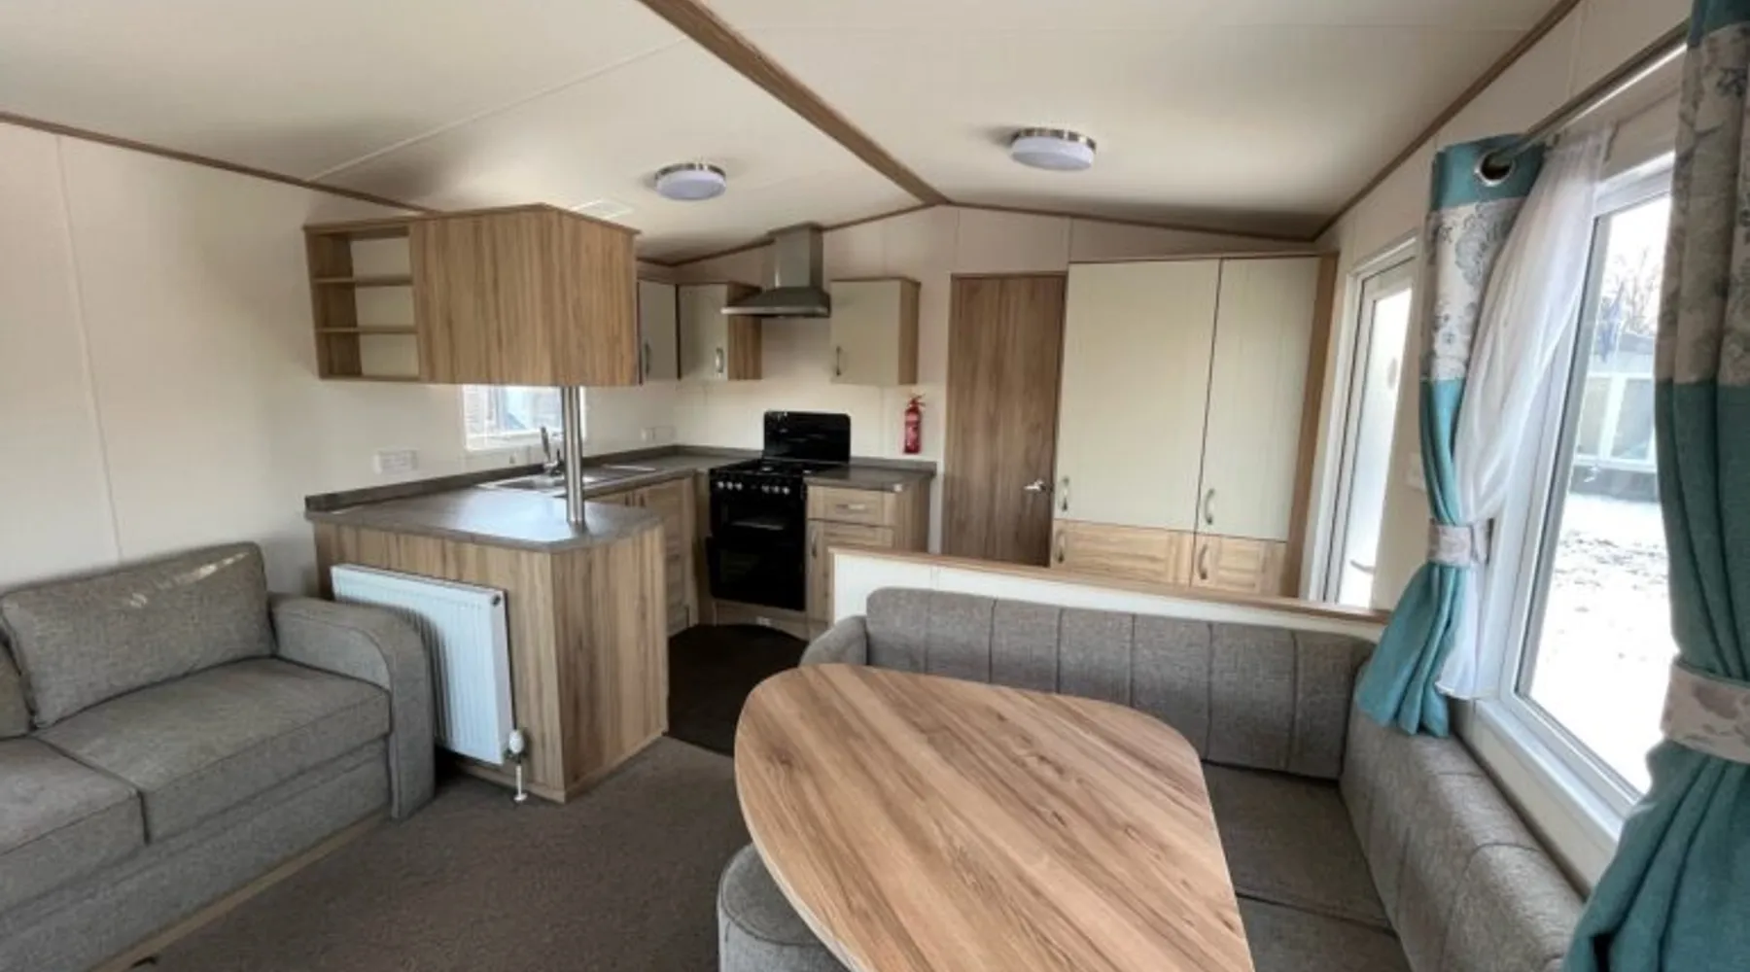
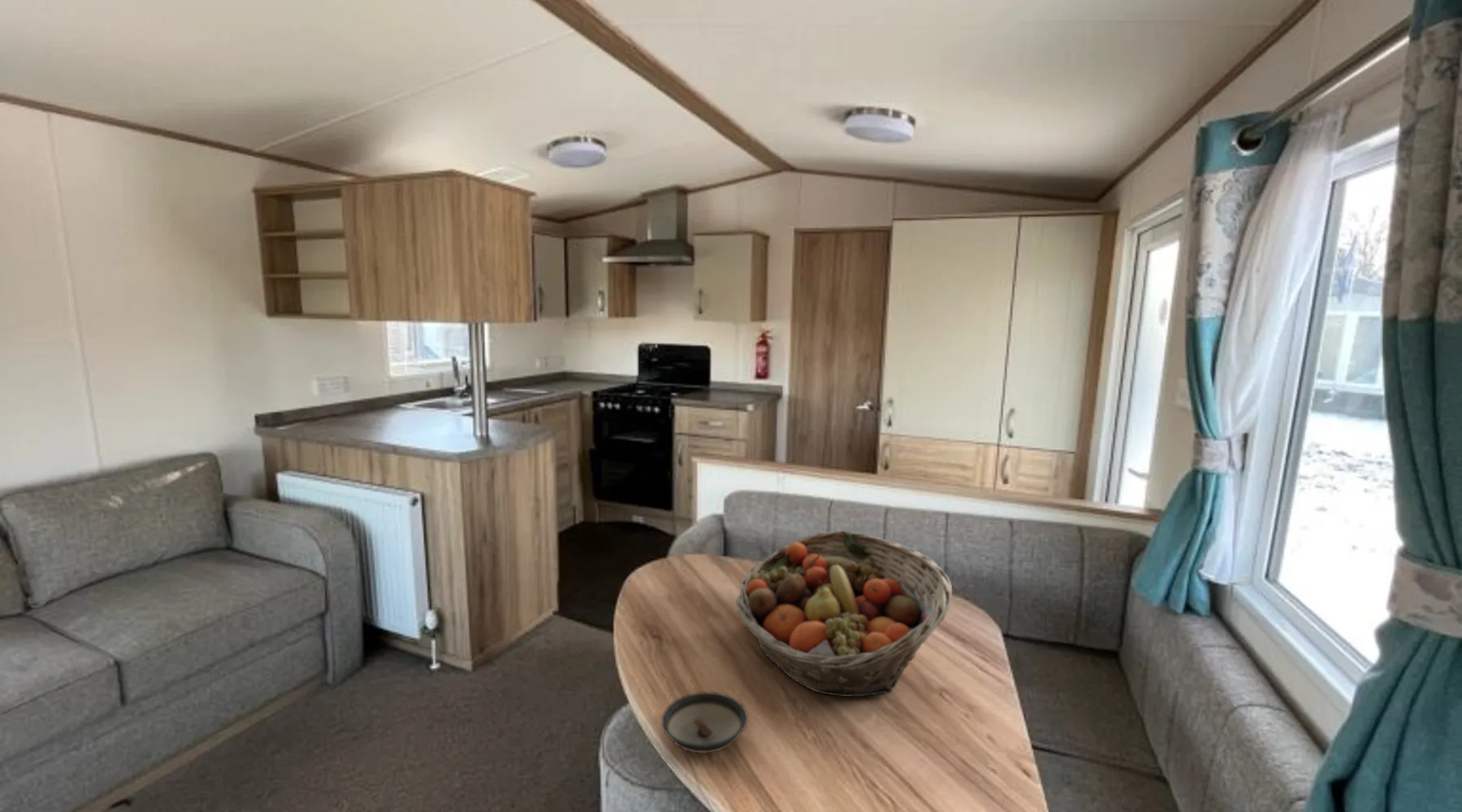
+ saucer (704, 726)
+ fruit basket (837, 604)
